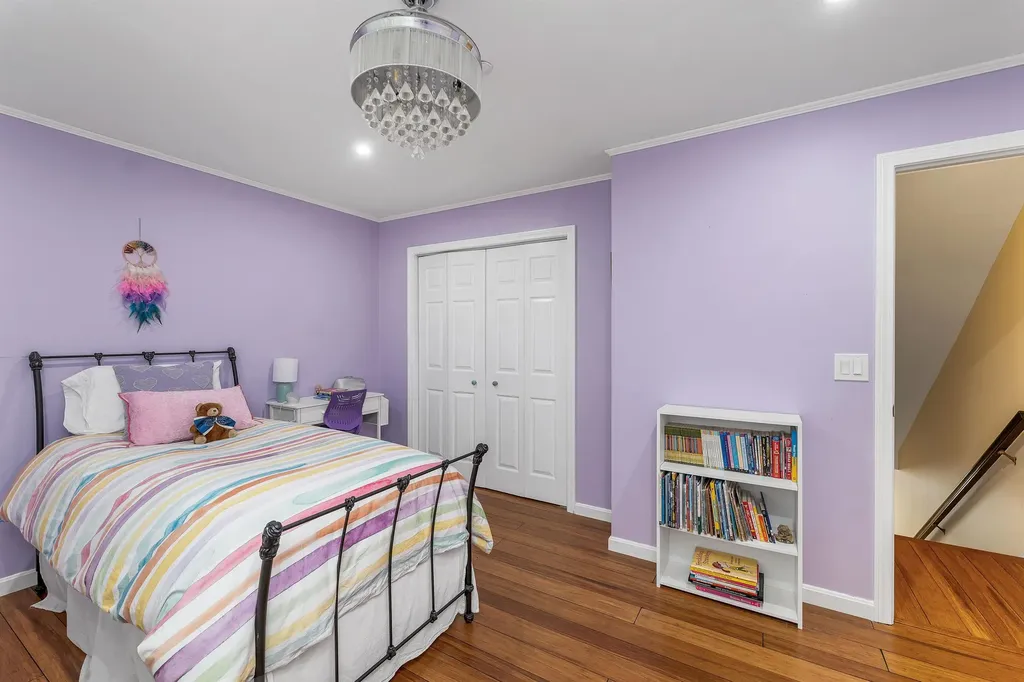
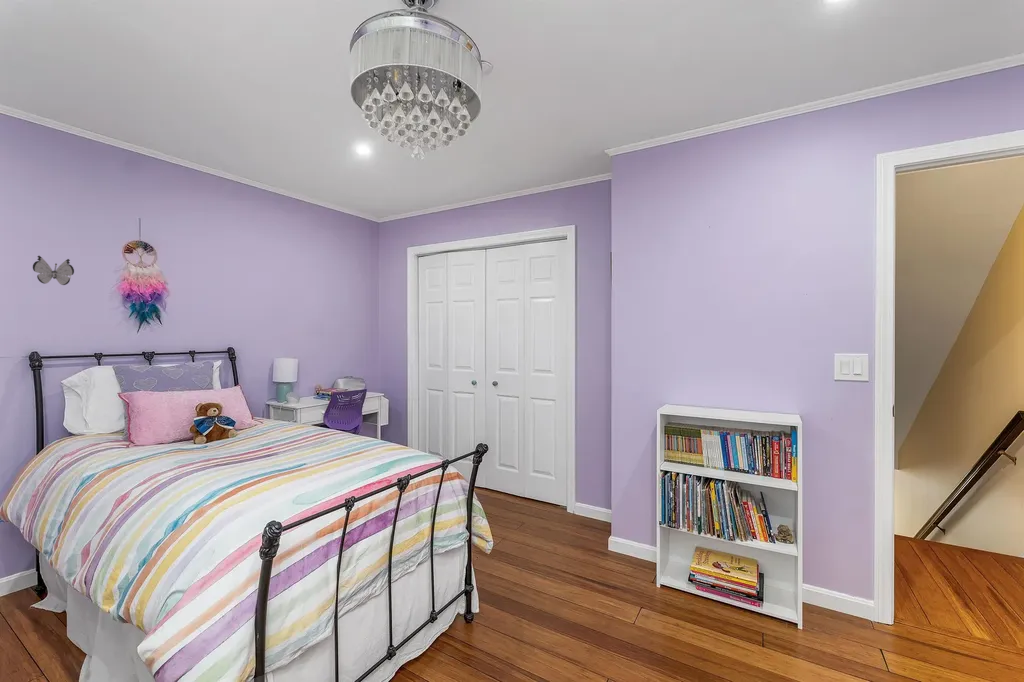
+ decorative butterfly (54, 270)
